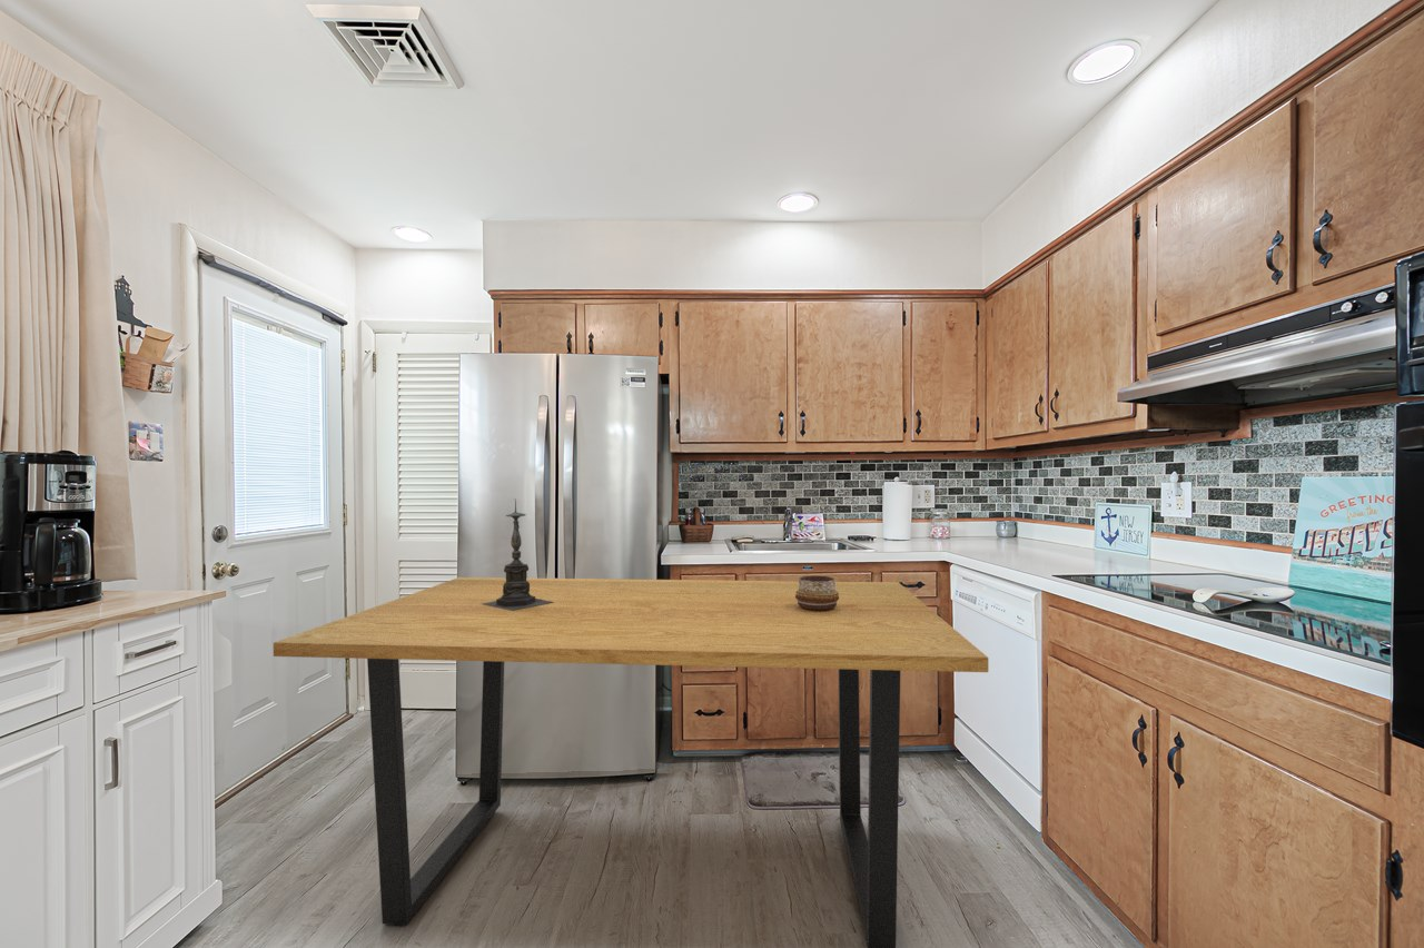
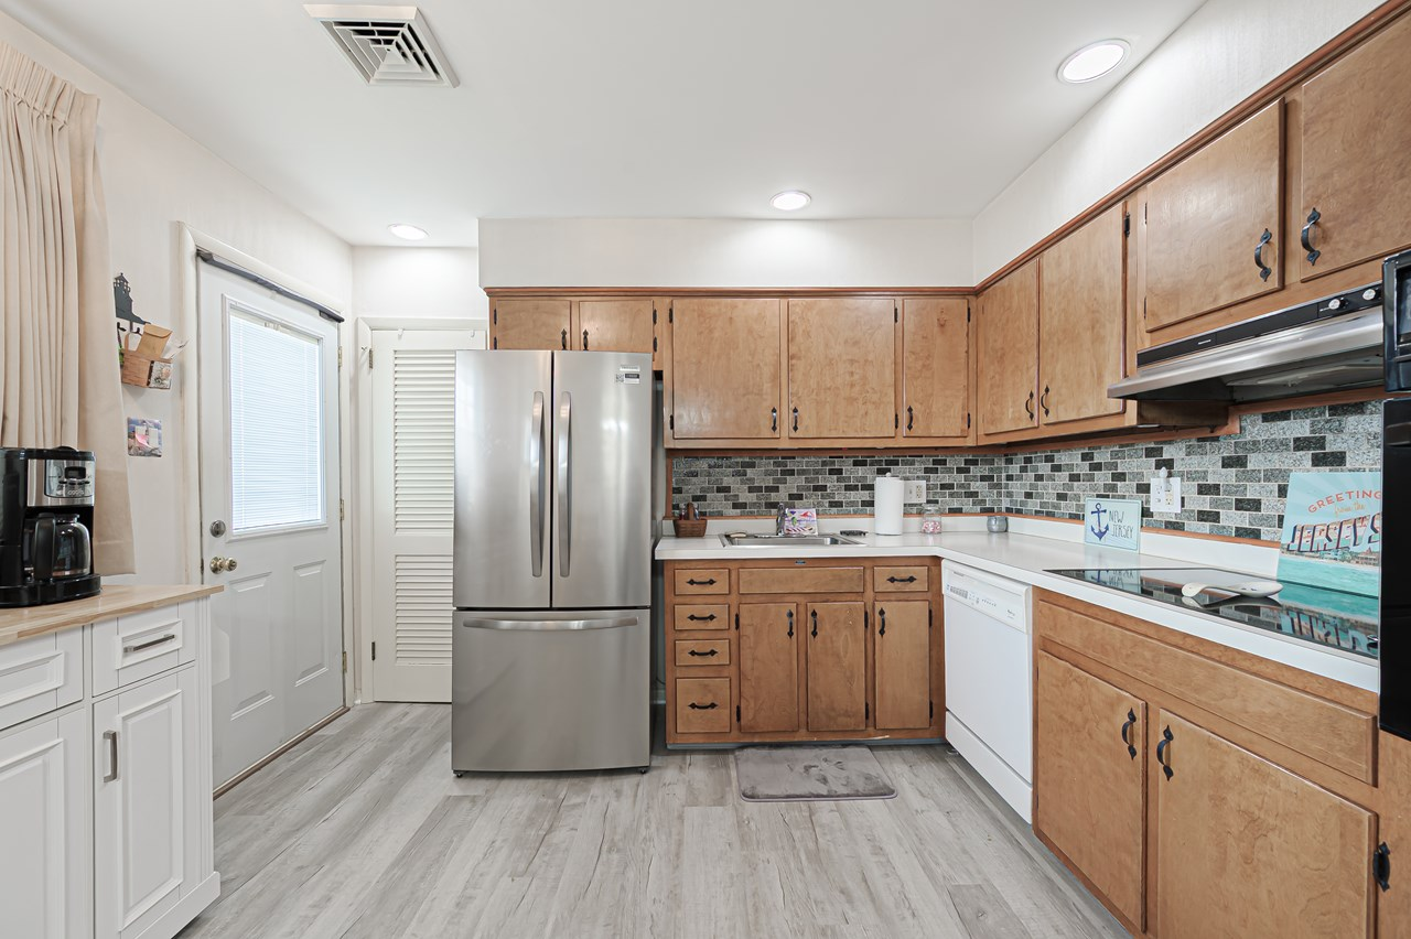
- candle holder (517, 550)
- dining table (651, 664)
- decorative bowl (817, 592)
